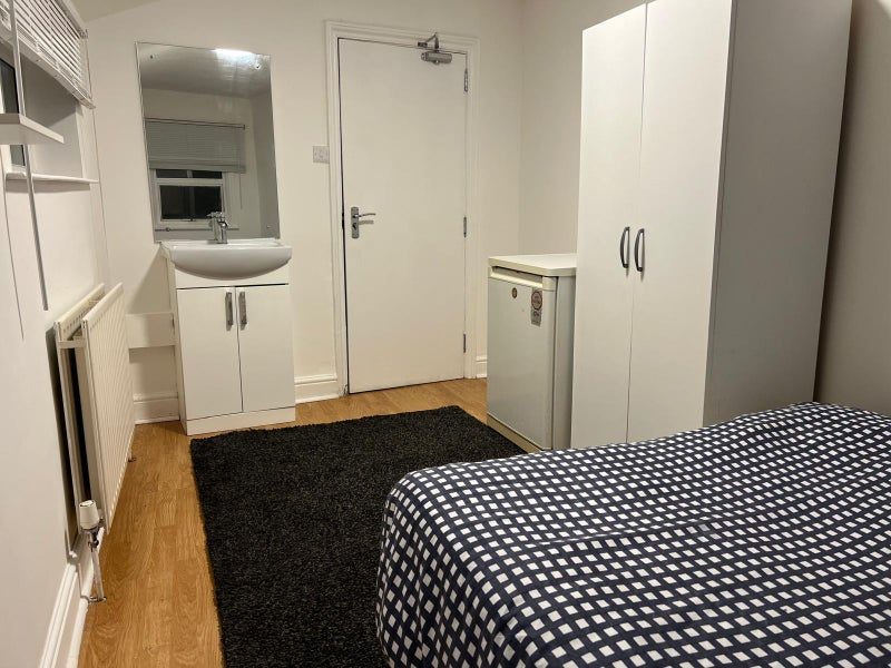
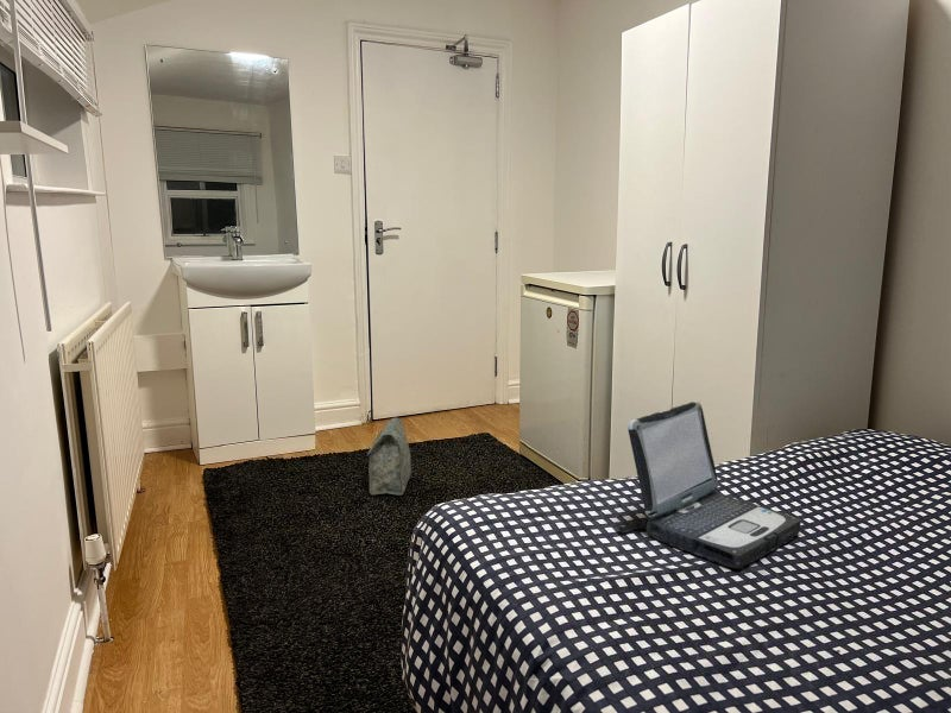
+ laptop (710, 475)
+ bag (389, 454)
